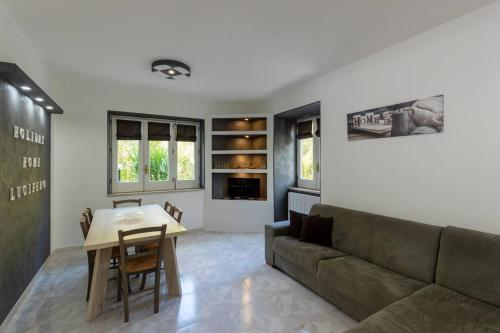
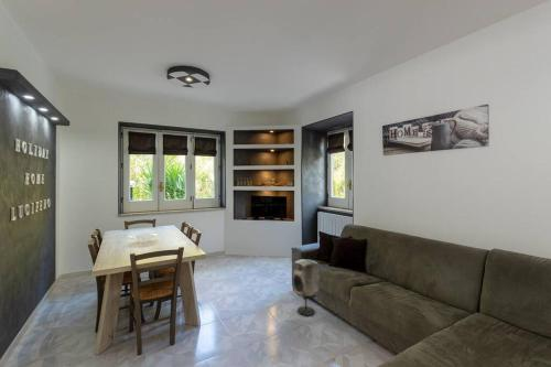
+ speaker (306, 285)
